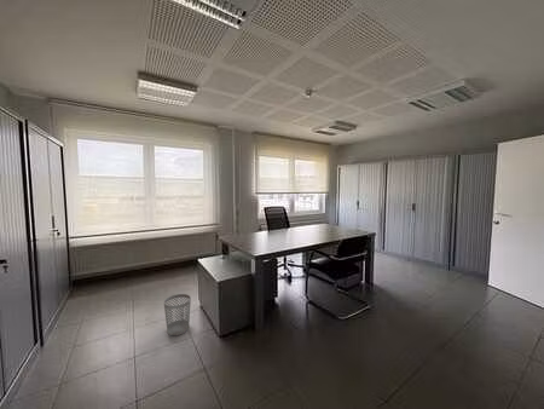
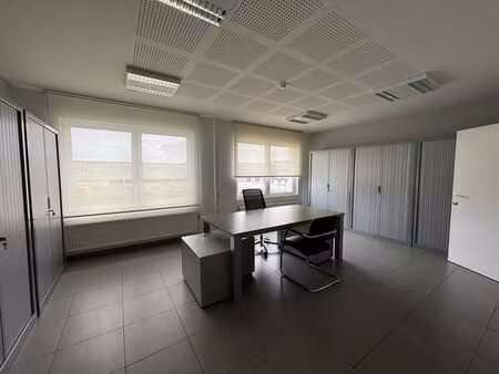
- wastebasket (176, 315)
